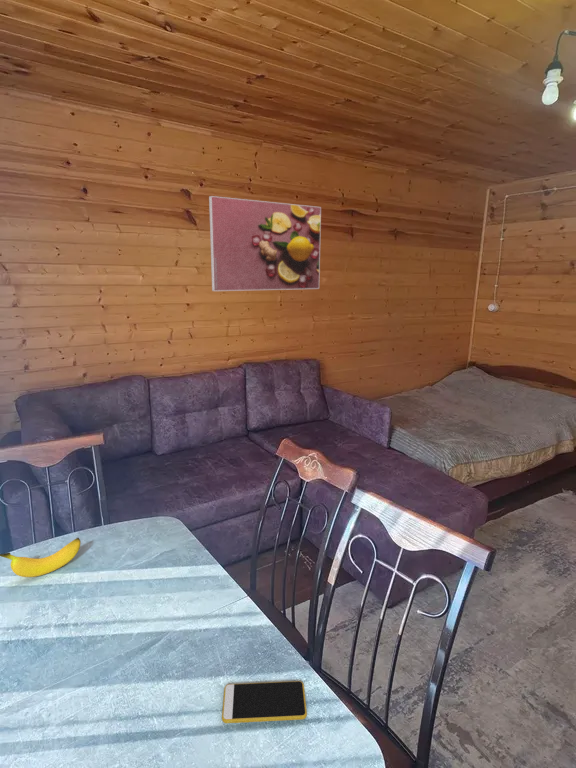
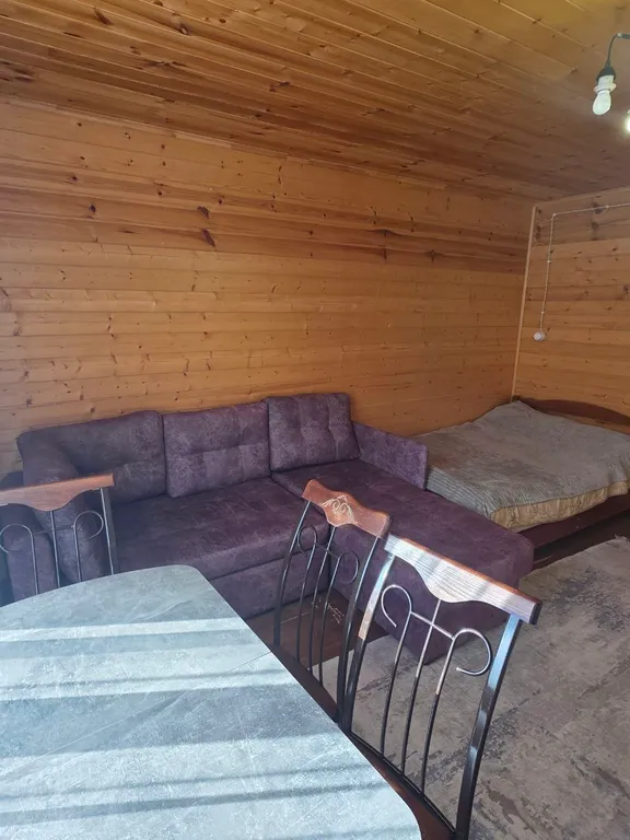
- smartphone (264, 701)
- banana (42, 558)
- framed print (269, 246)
